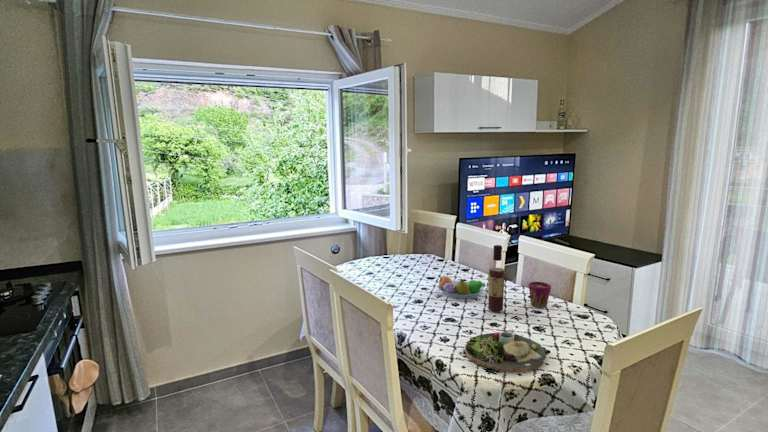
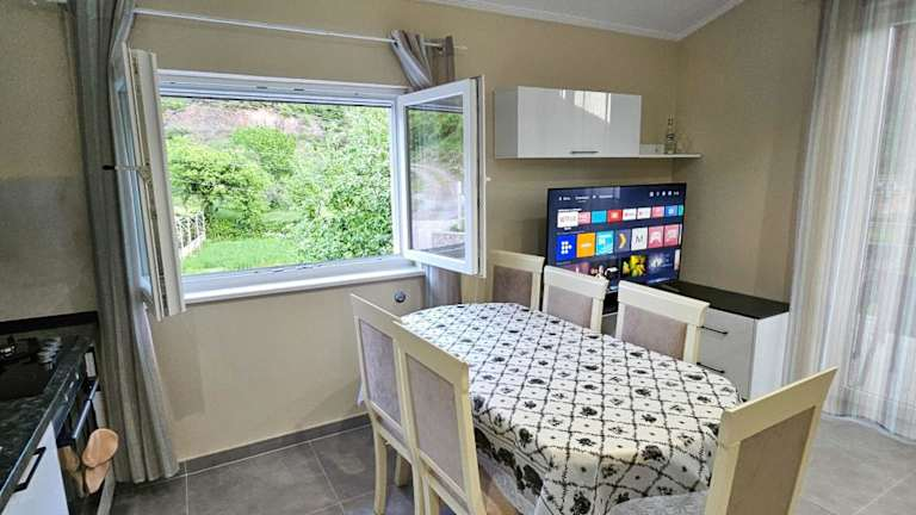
- wine bottle (496, 278)
- cup (538, 294)
- dinner plate (504, 345)
- fruit bowl (461, 283)
